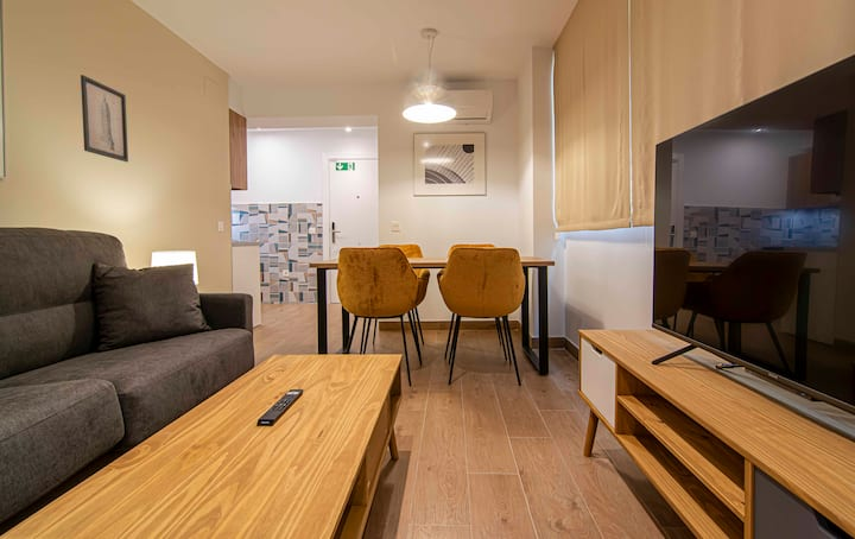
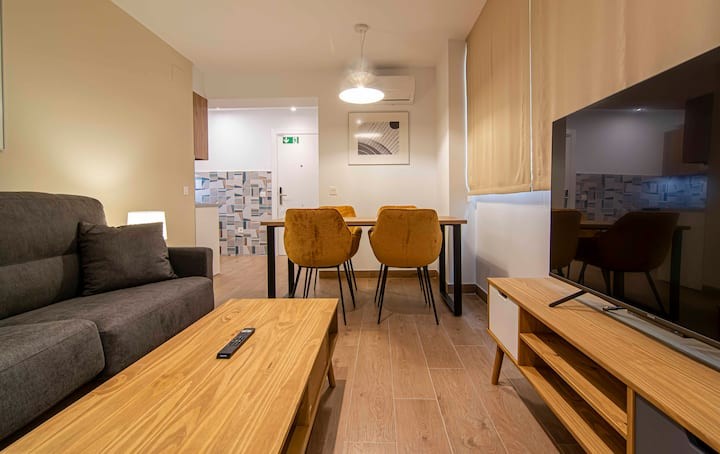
- wall art (106, 121)
